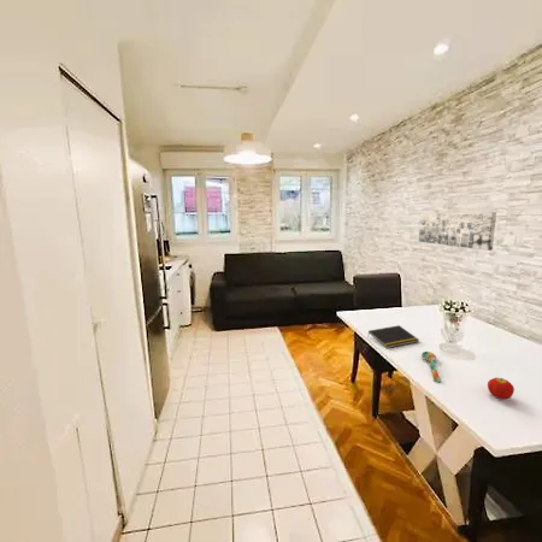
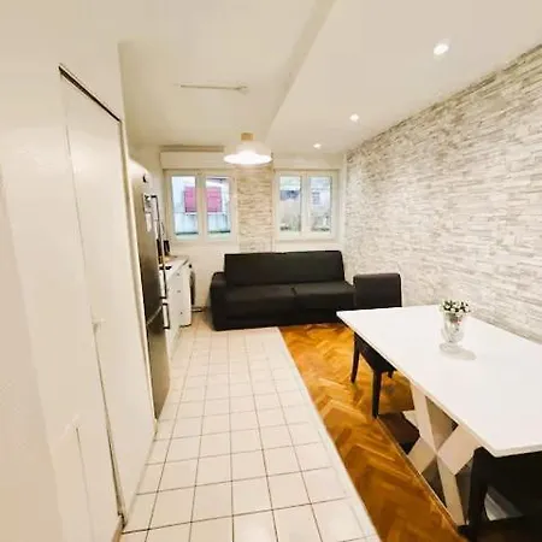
- notepad (393, 336)
- spoon (431, 365)
- wall art (450, 229)
- fruit (500, 387)
